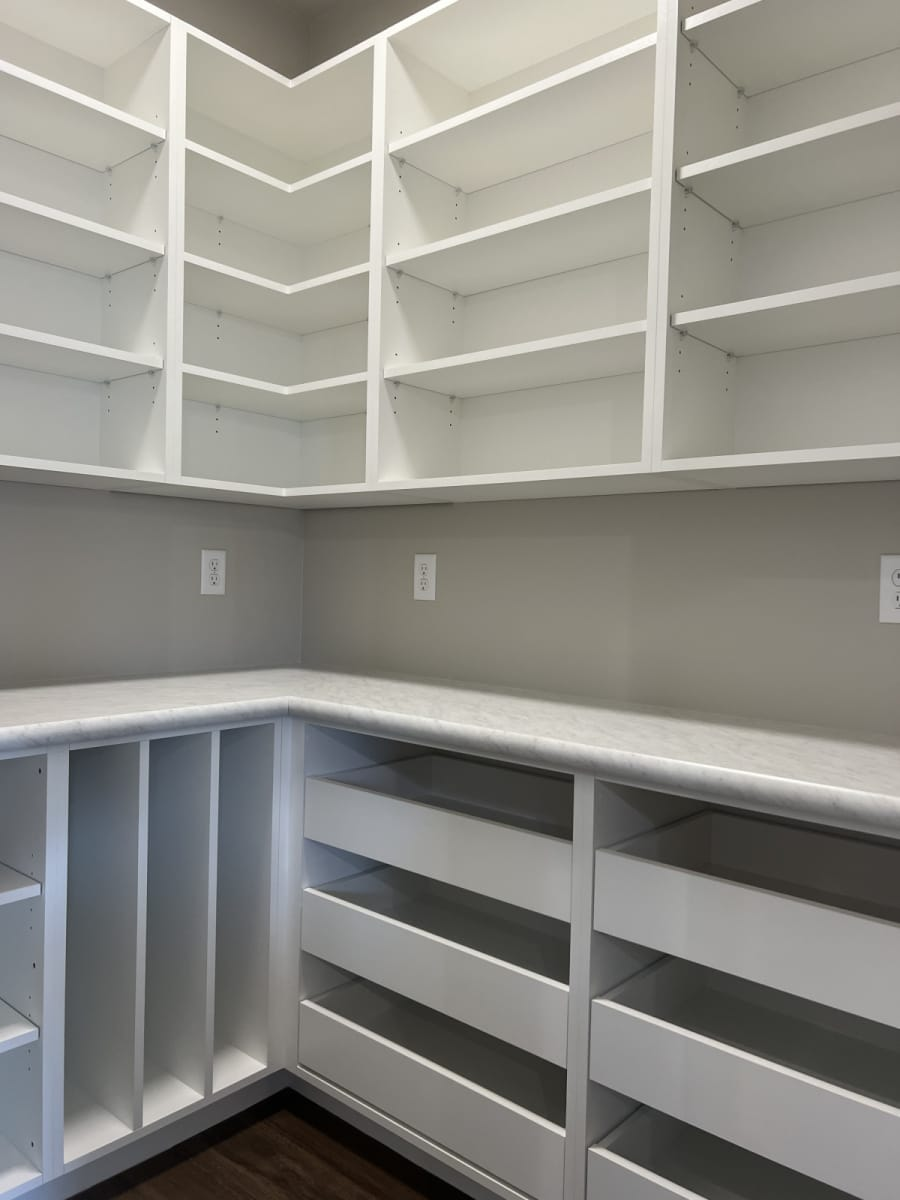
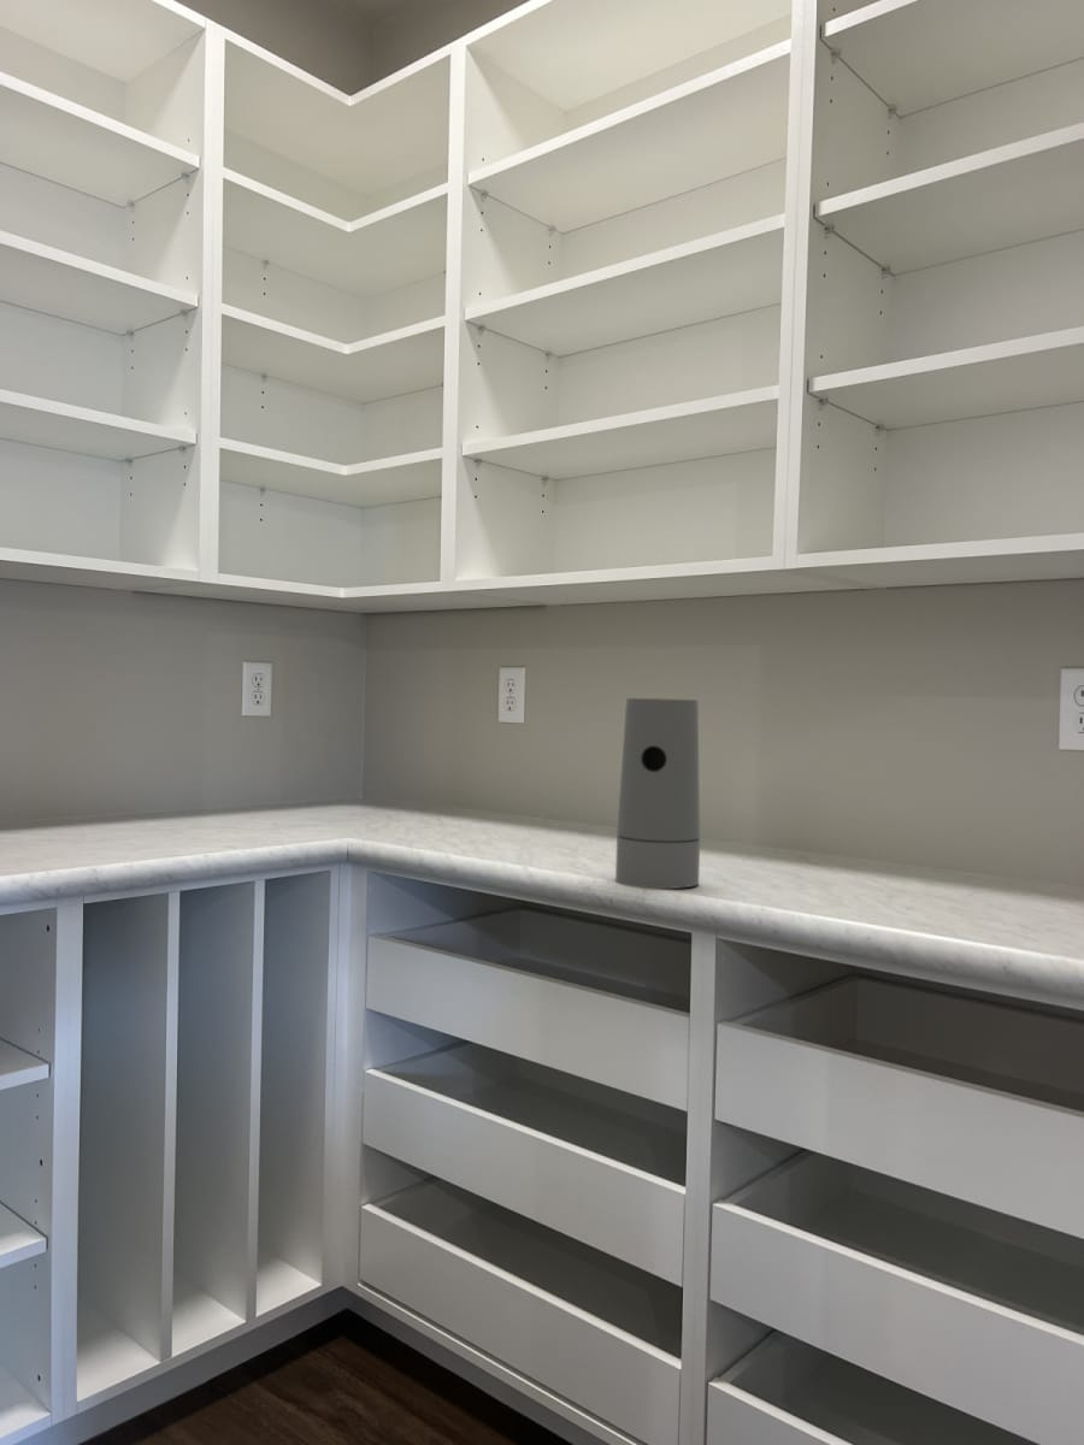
+ canister (659, 790)
